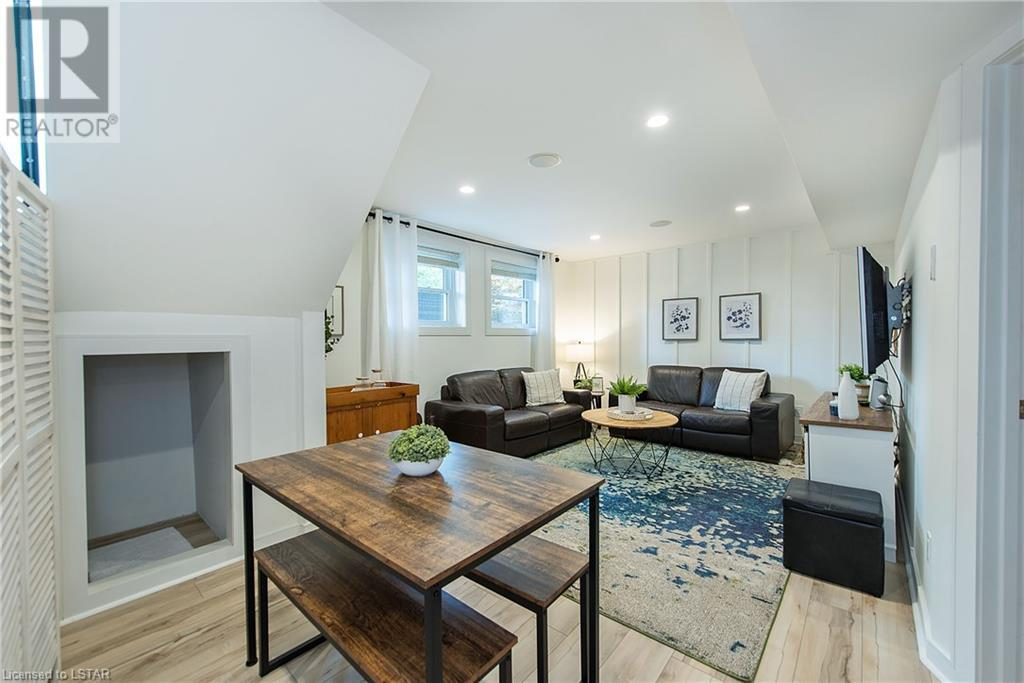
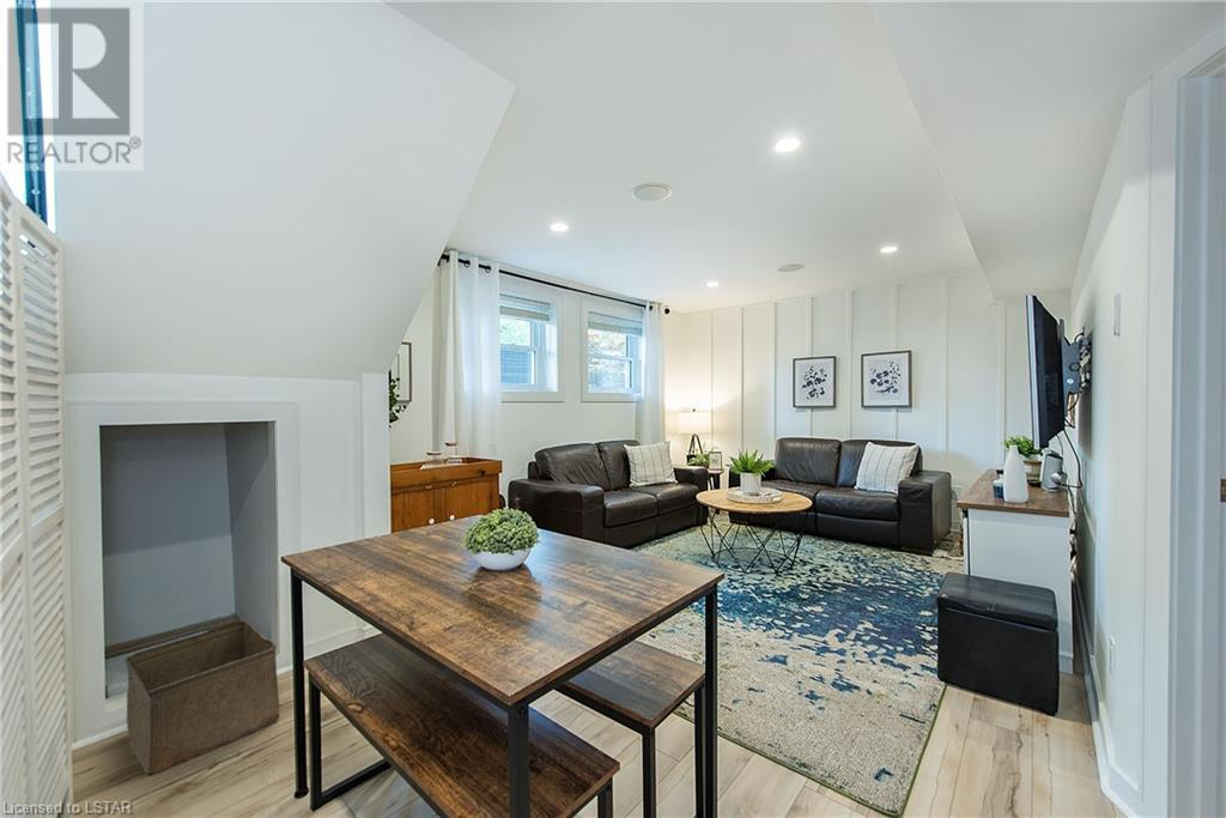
+ storage bin (204, 687)
